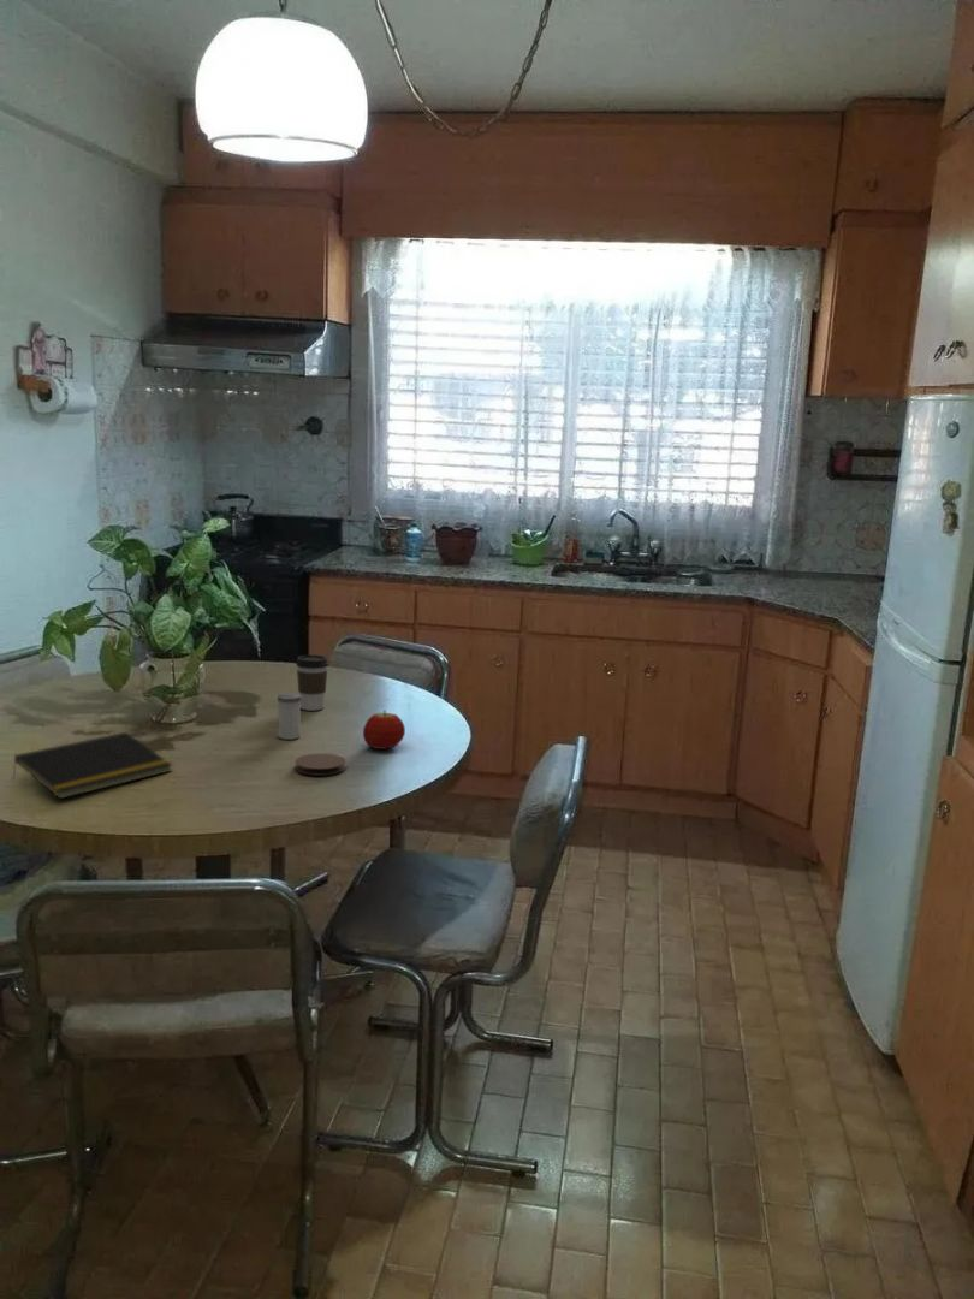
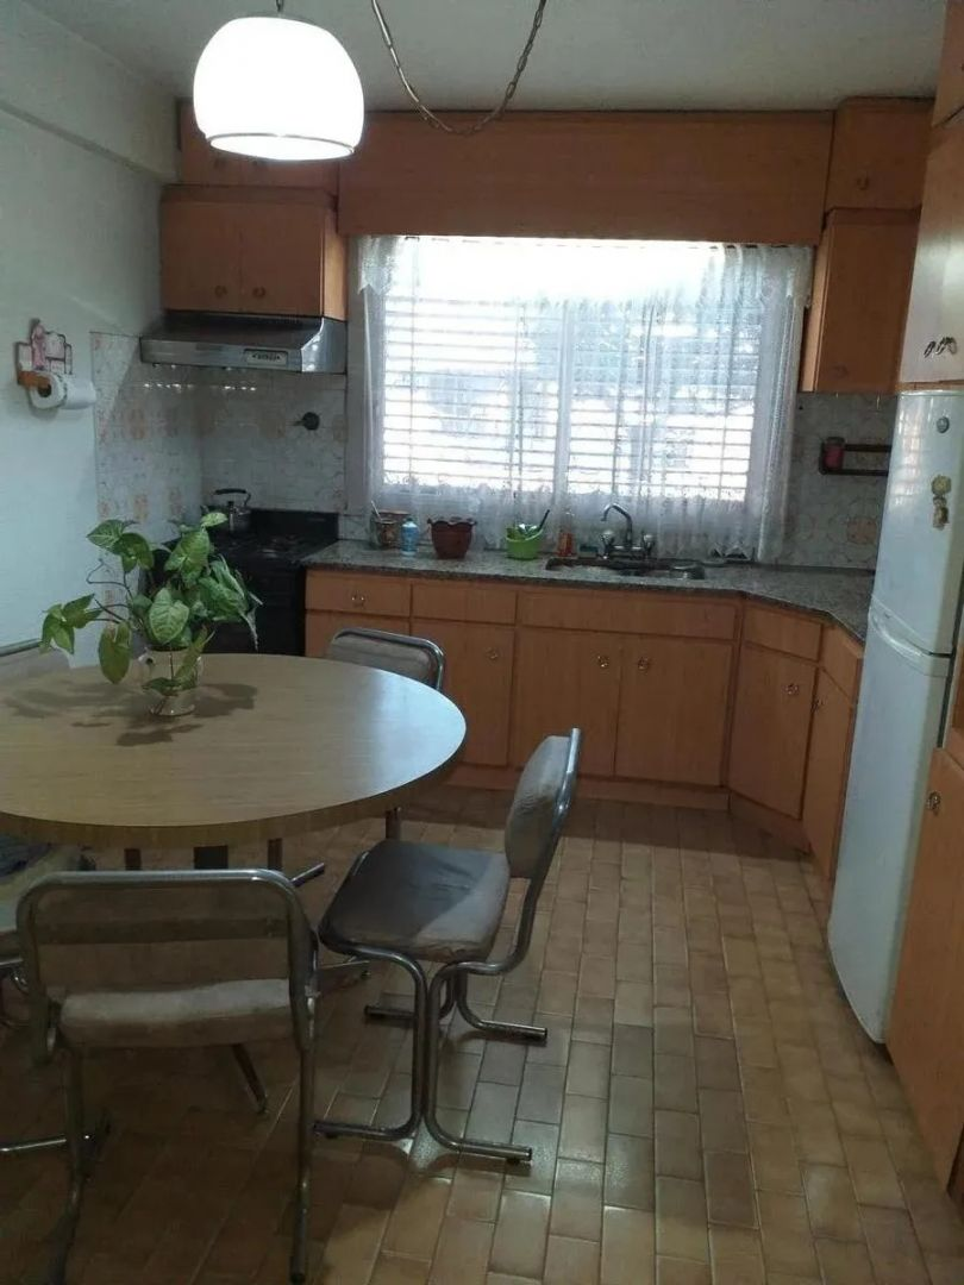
- notepad (95, 763)
- coffee cup (311, 682)
- salt shaker (289, 716)
- fruit (382, 728)
- coaster (320, 764)
